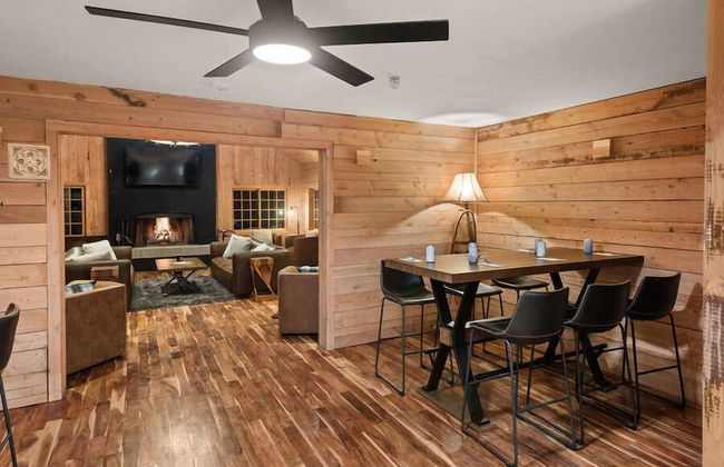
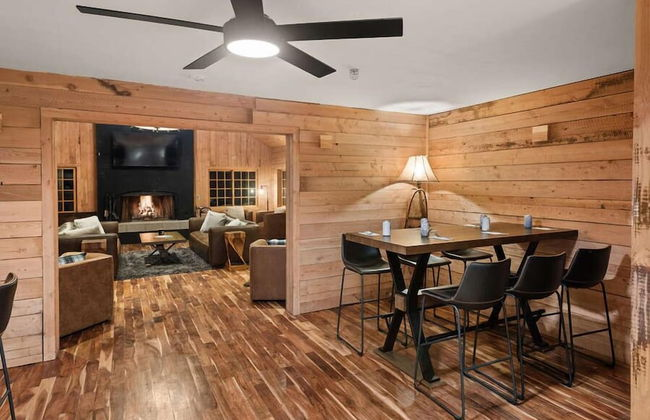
- wall ornament (29, 162)
